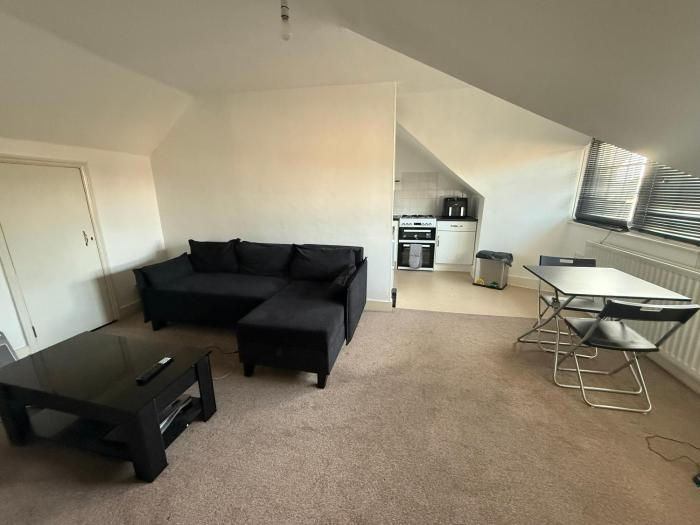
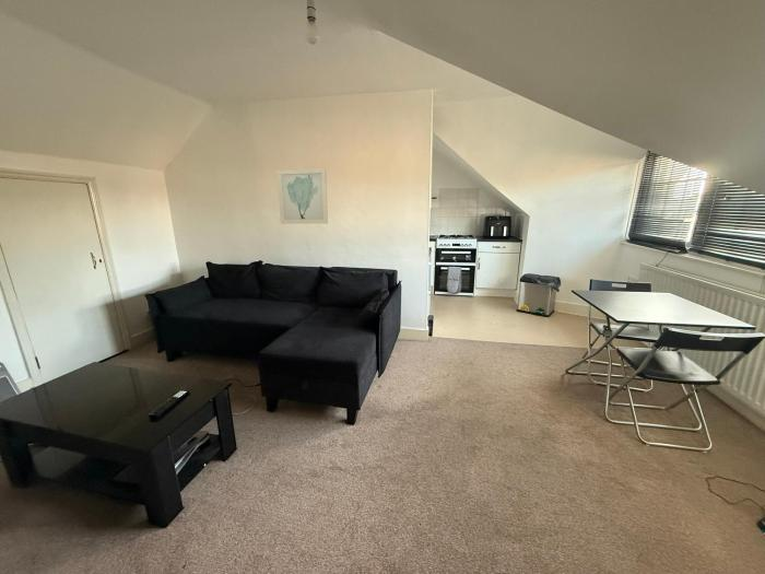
+ wall art (302, 197)
